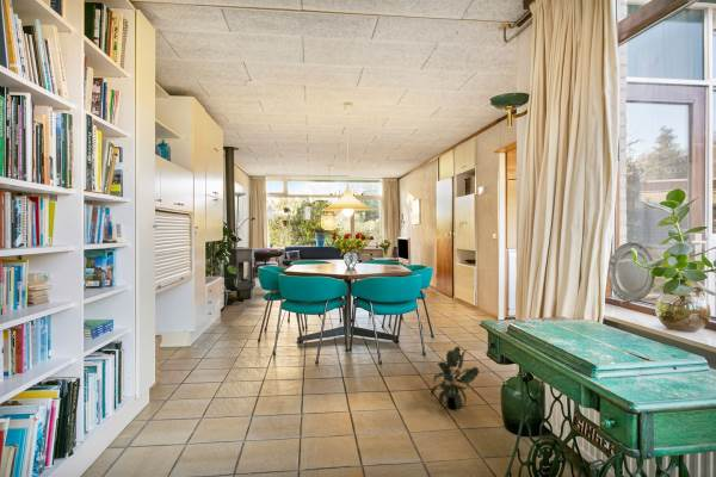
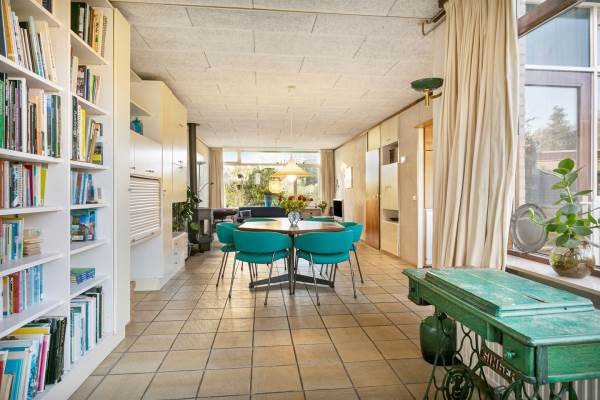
- potted plant (449, 377)
